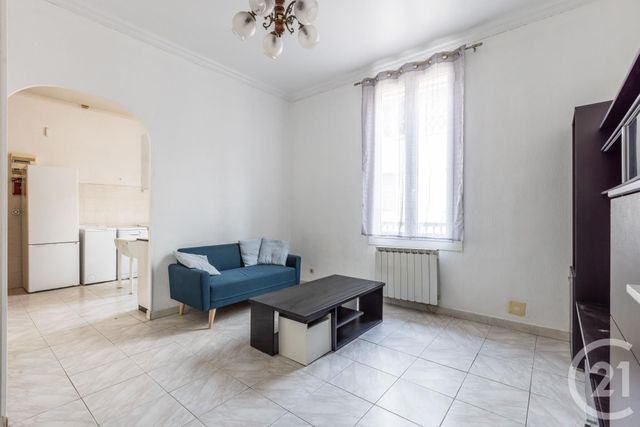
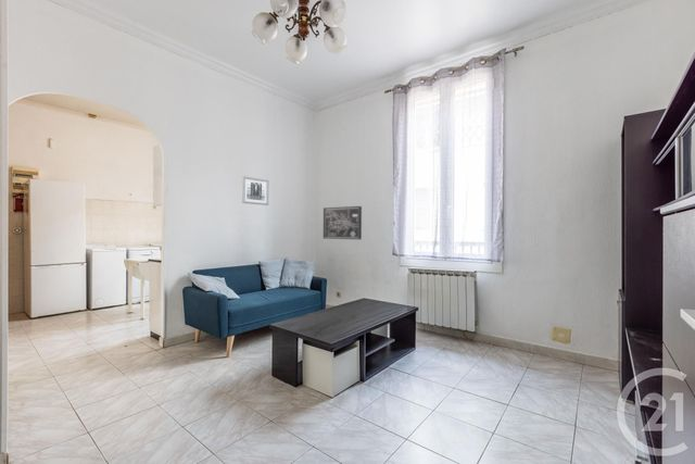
+ wall art (255, 191)
+ wall art (341, 223)
